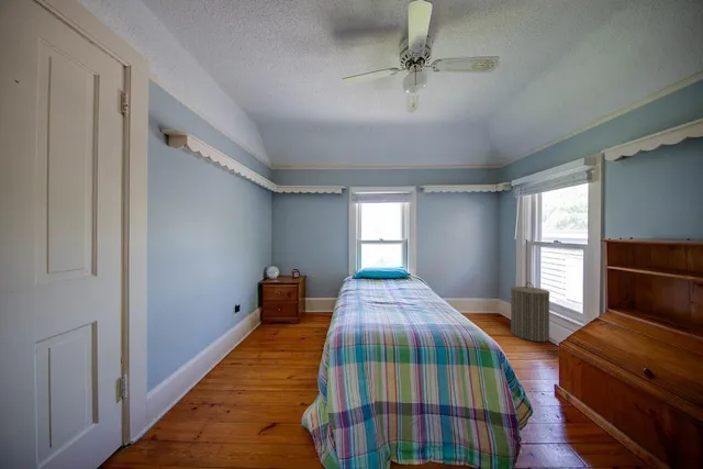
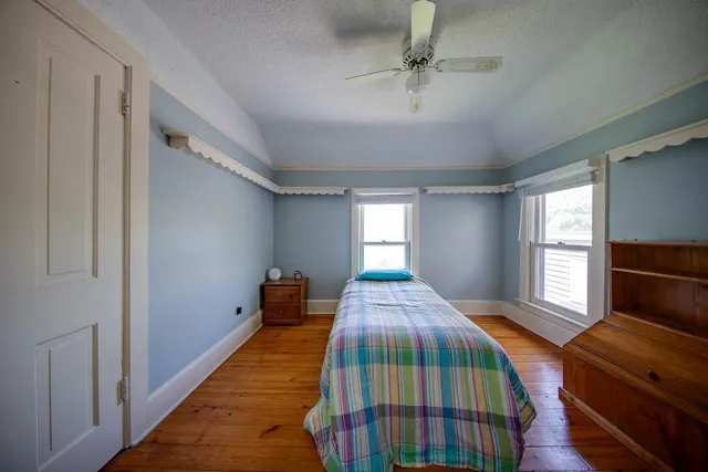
- laundry hamper (529, 309)
